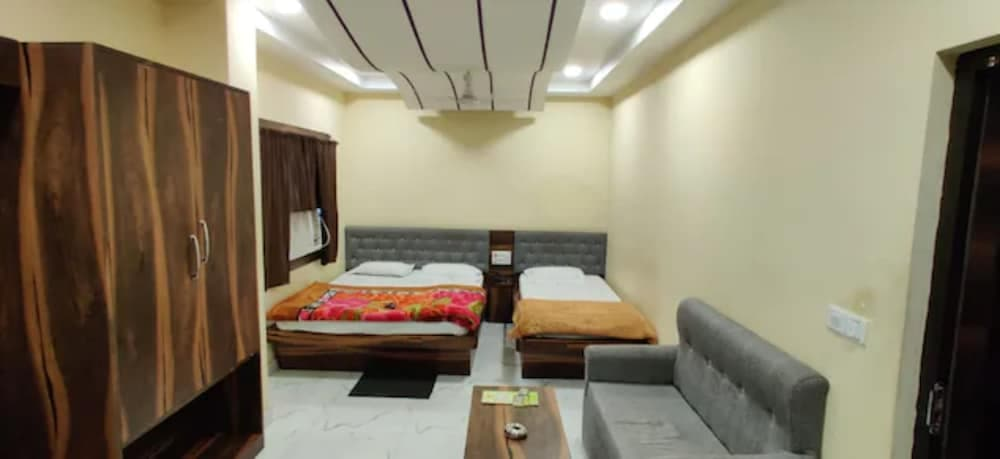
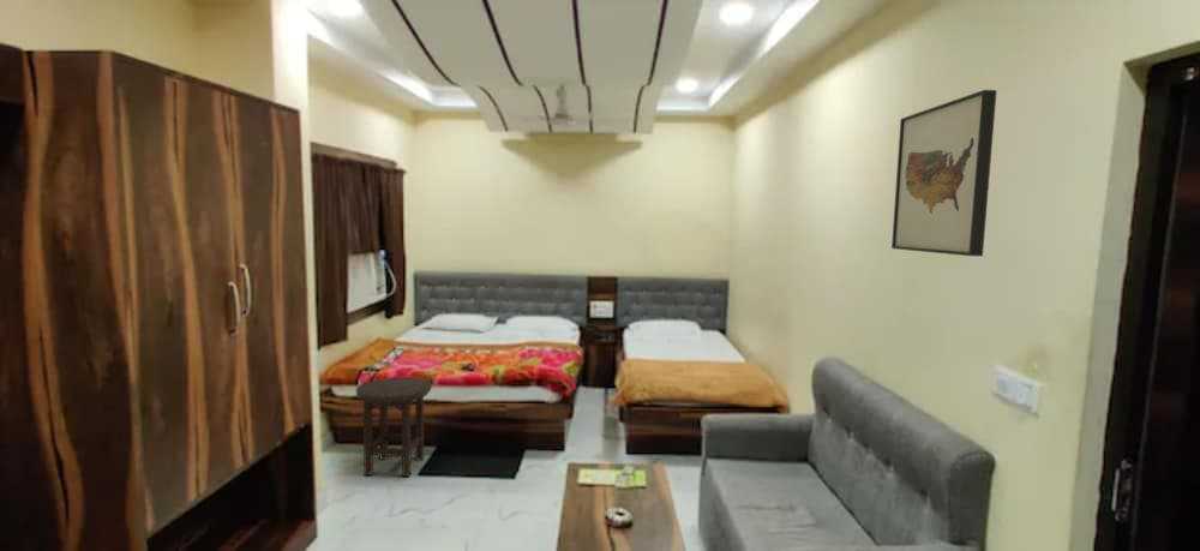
+ wall art (936, 179)
+ stool (394, 433)
